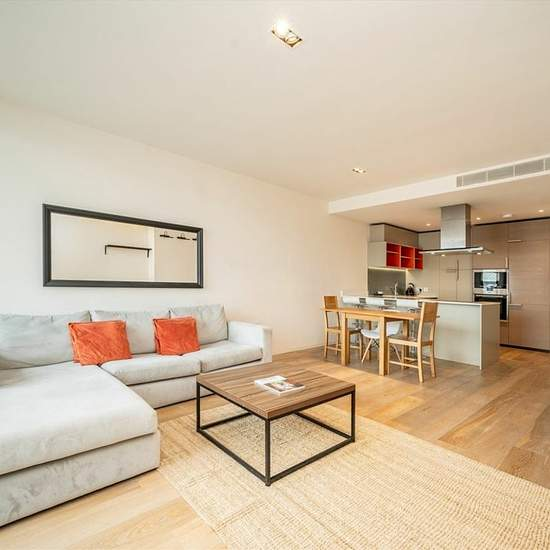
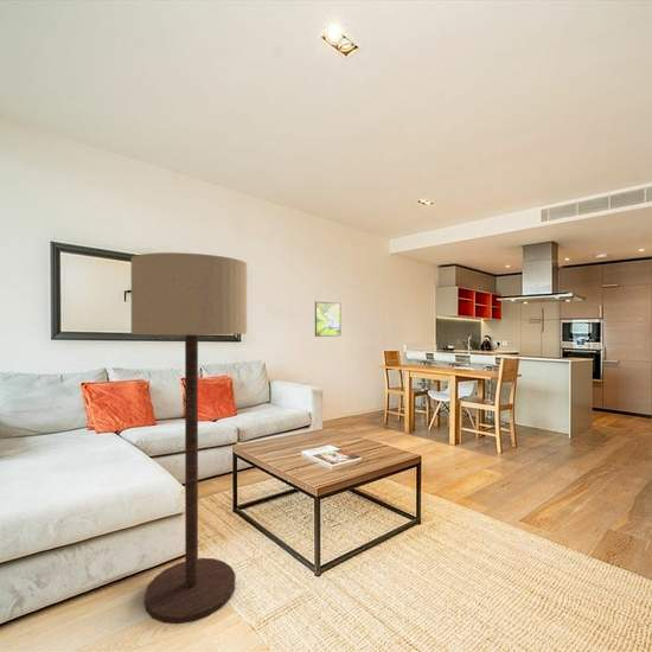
+ floor lamp (191, 427)
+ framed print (327, 319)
